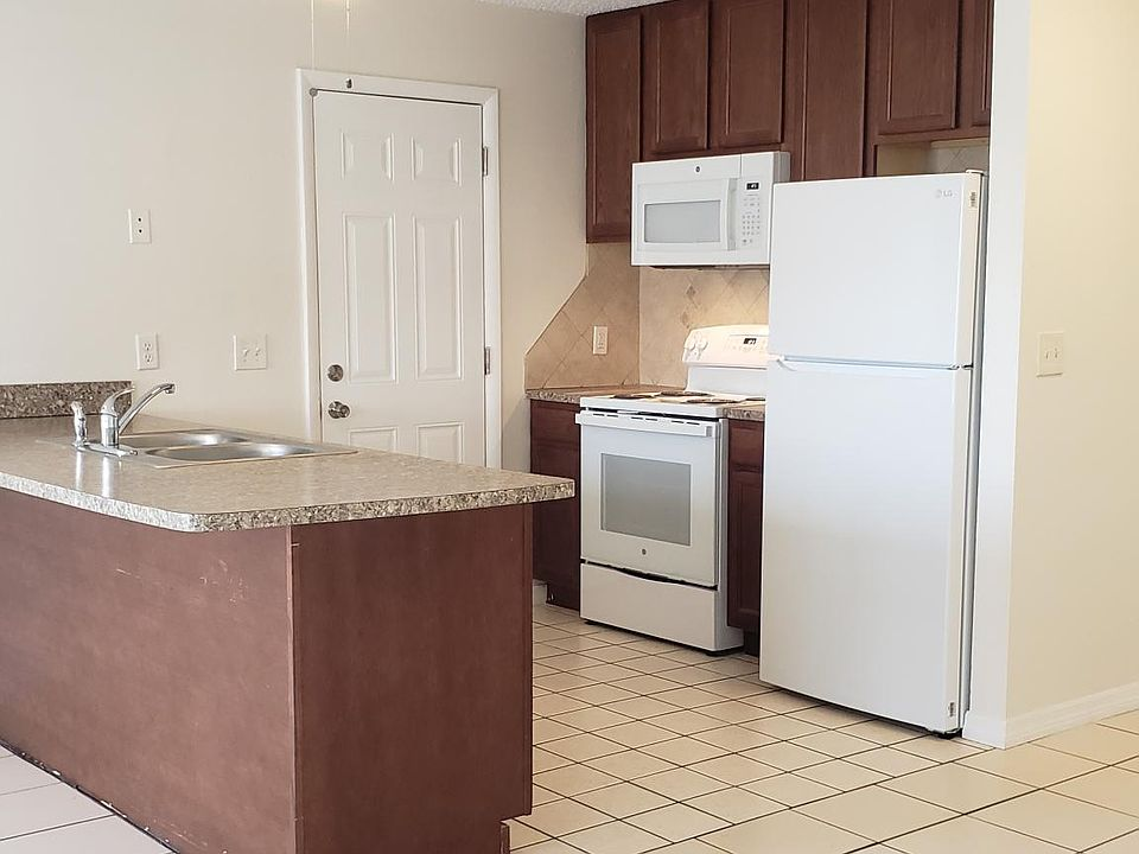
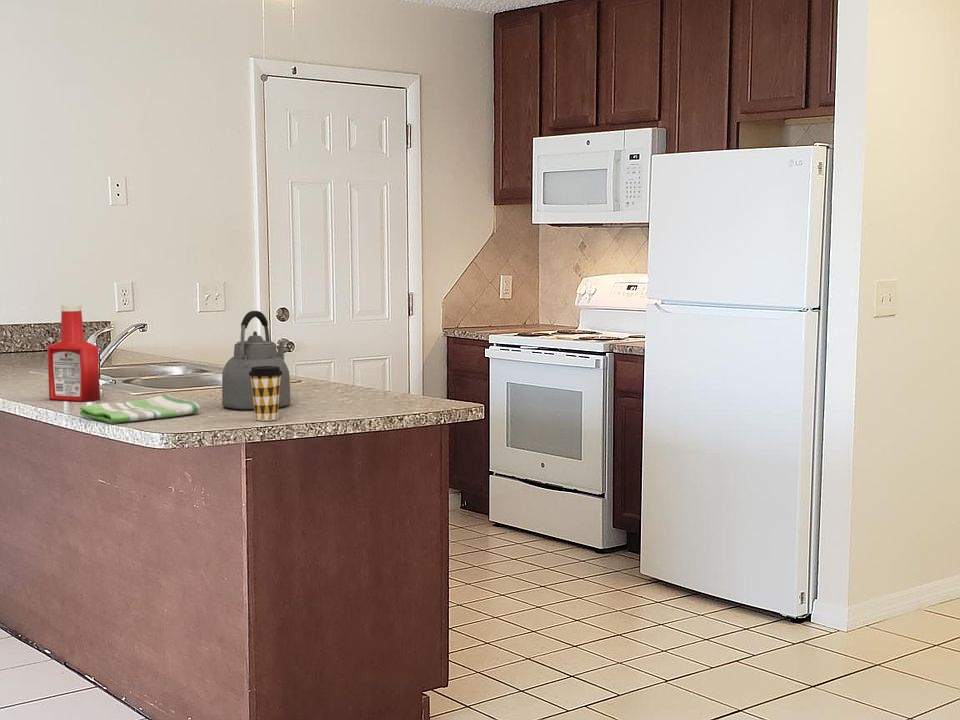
+ dish towel (140, 408)
+ soap bottle (72, 351)
+ coffee cup (266, 393)
+ kettle (263, 357)
